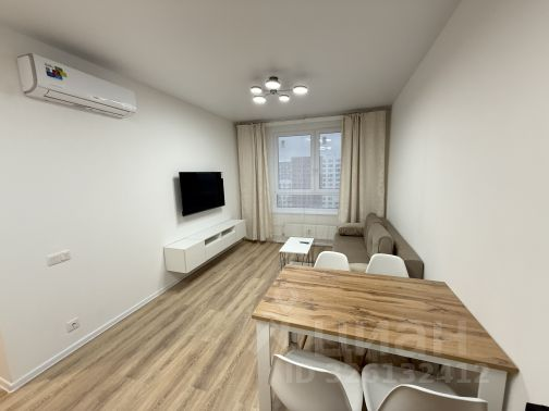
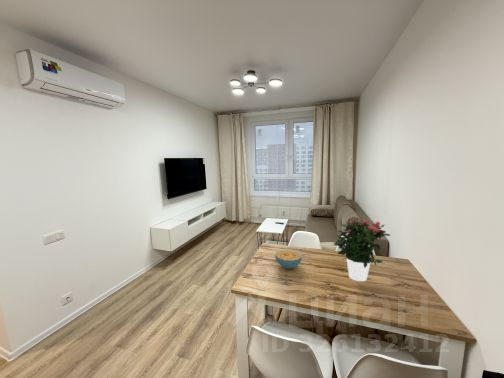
+ cereal bowl (288, 260)
+ potted flower (360, 248)
